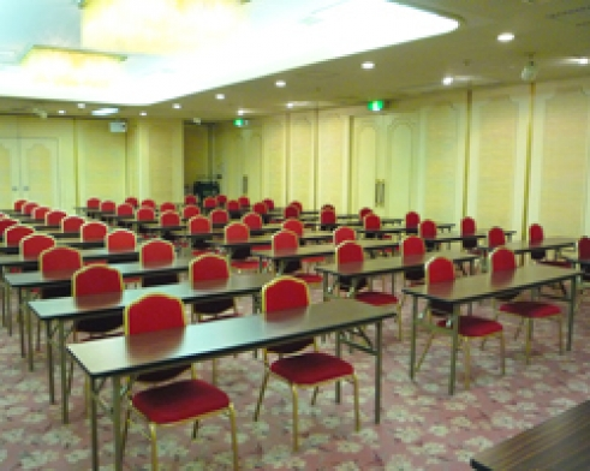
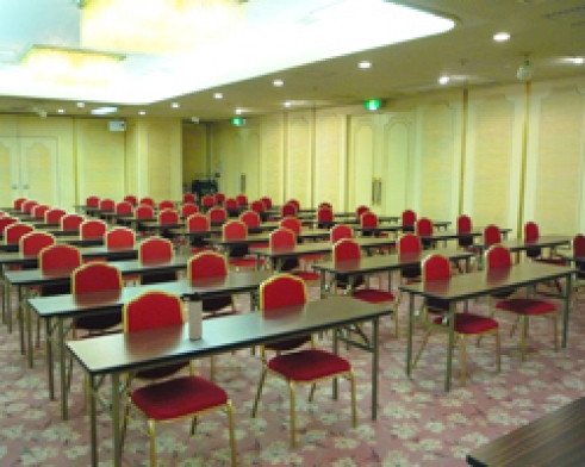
+ thermos bottle (192, 315)
